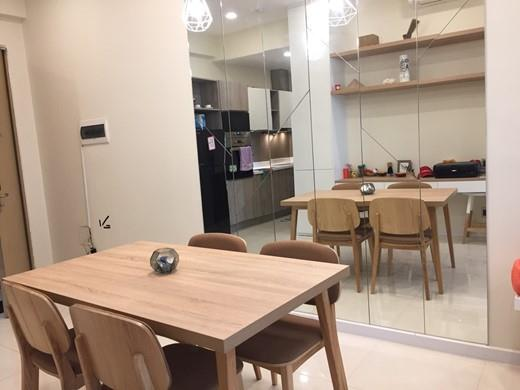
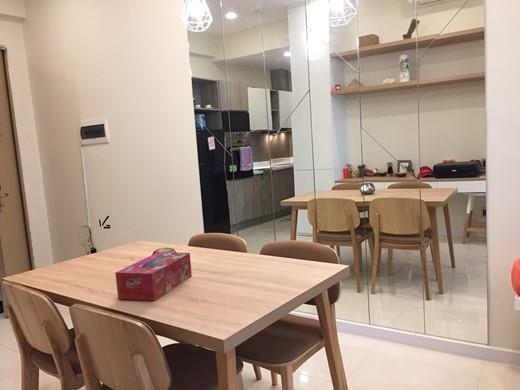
+ tissue box (156, 274)
